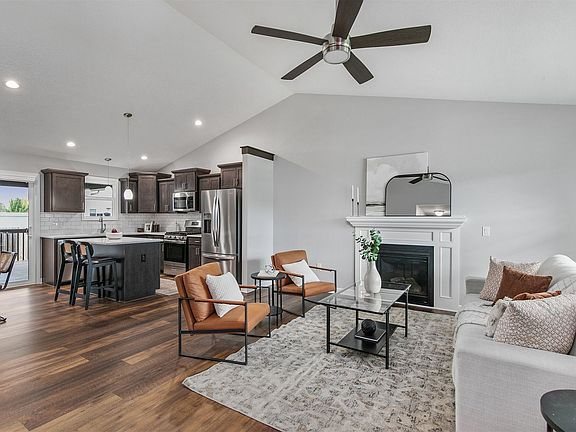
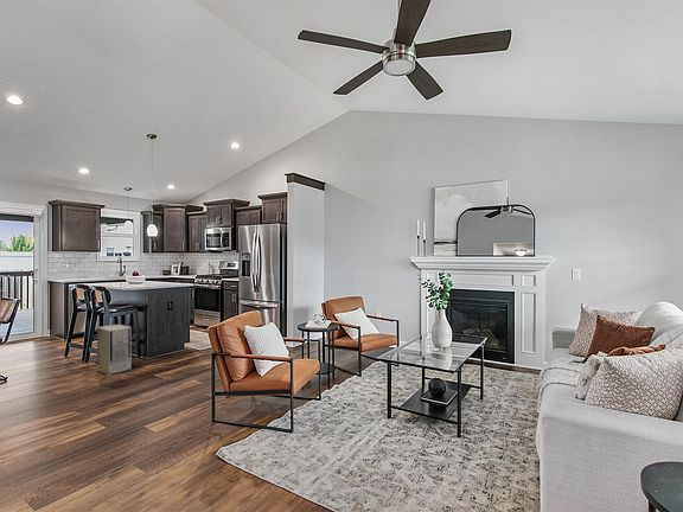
+ air purifier (114, 347)
